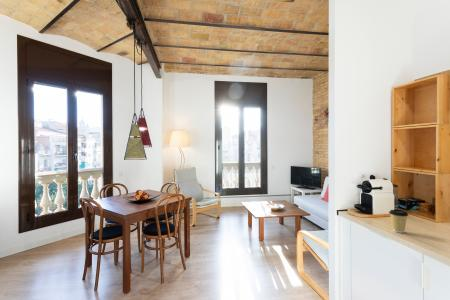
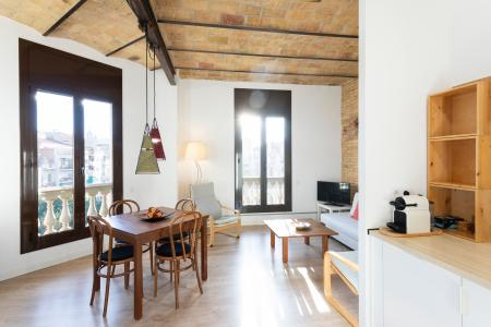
- coffee cup (398, 220)
